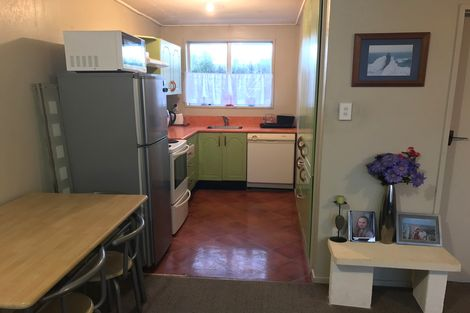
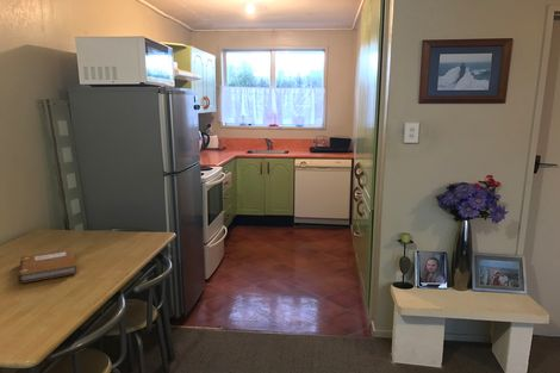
+ notebook (48, 263)
